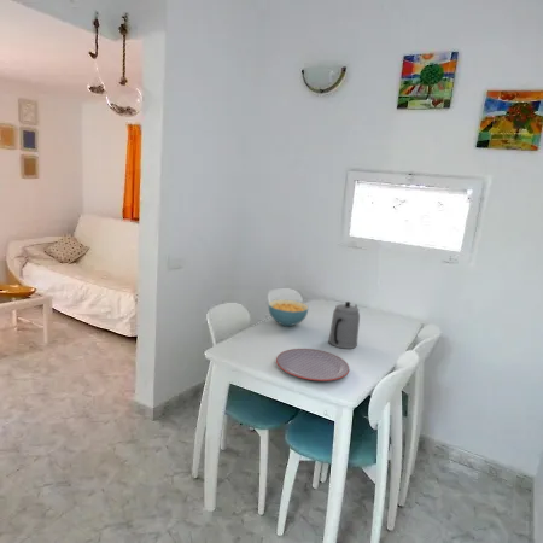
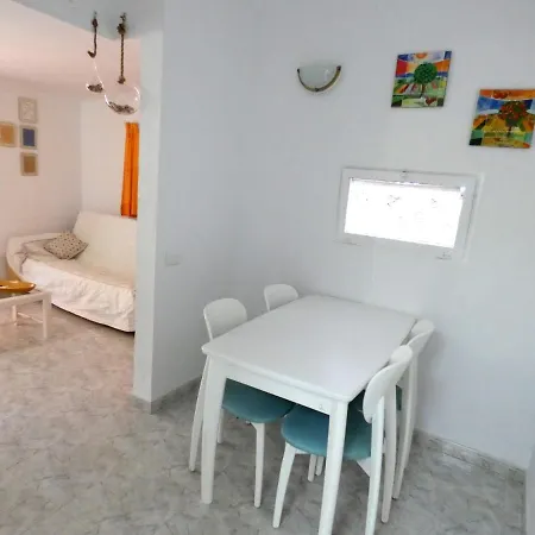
- teapot (345, 322)
- cereal bowl (287, 315)
- plate (311, 364)
